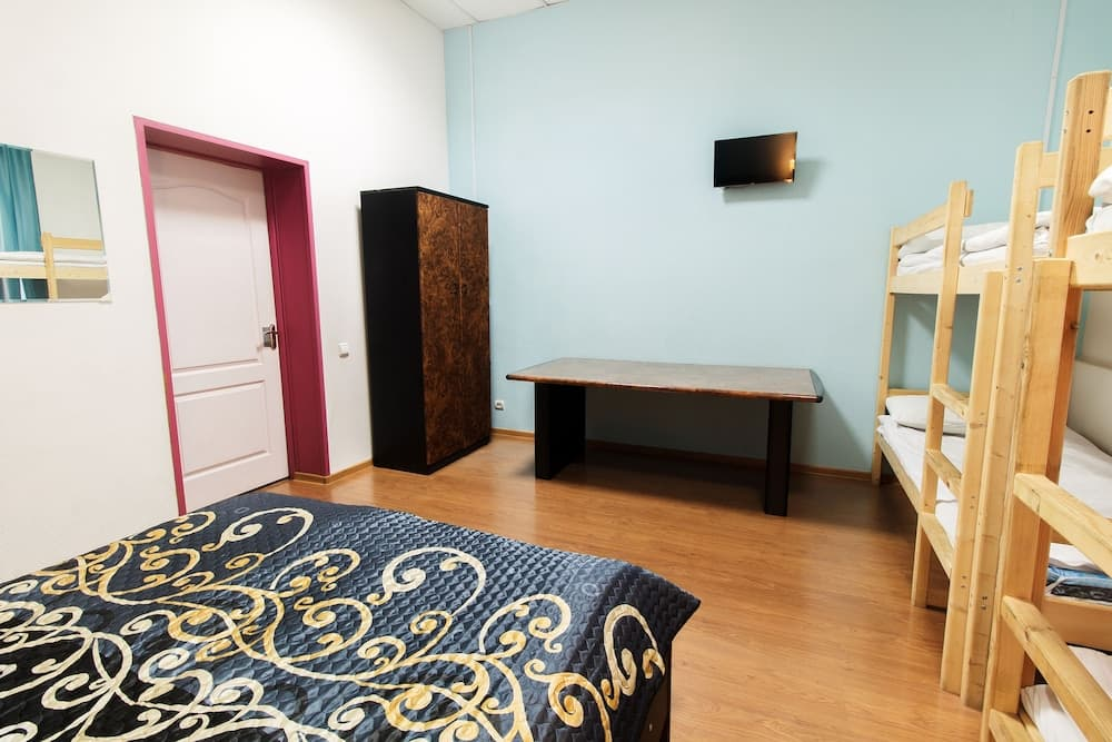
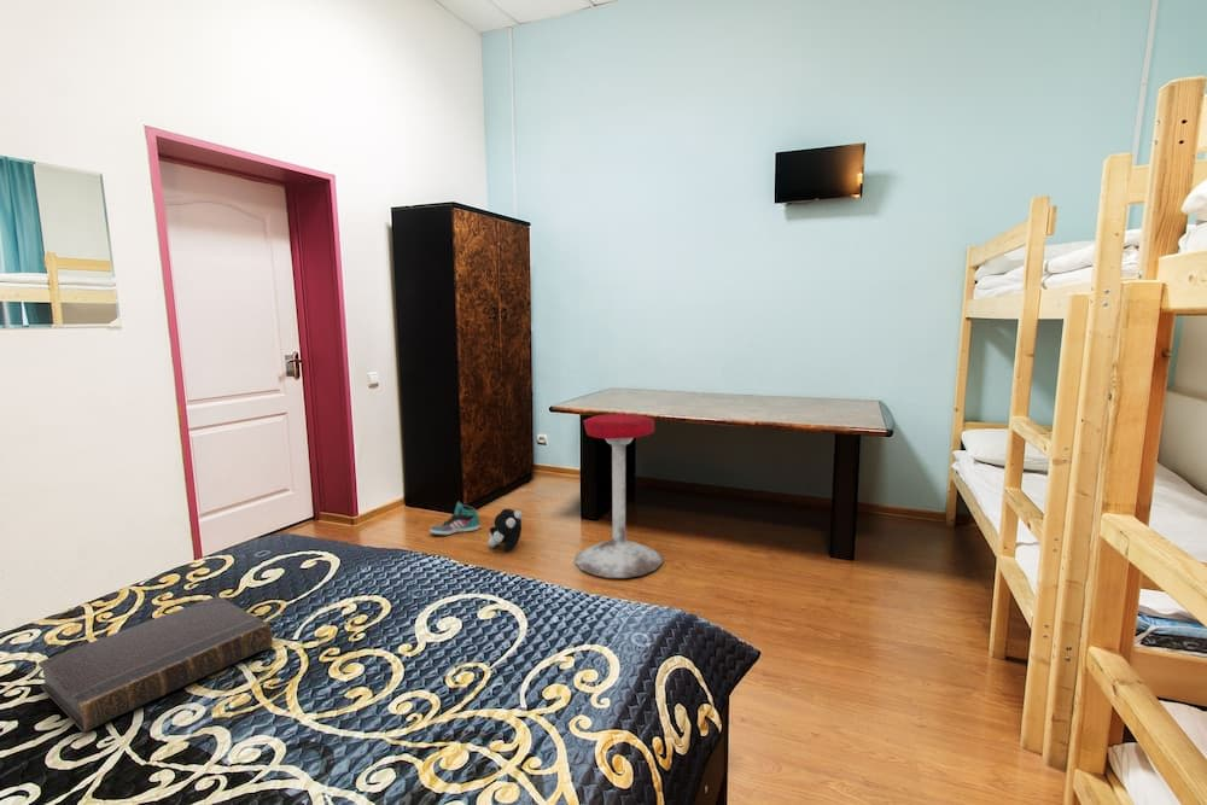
+ stool (618, 490)
+ book (162, 653)
+ plush toy (503, 530)
+ sneaker (455, 517)
